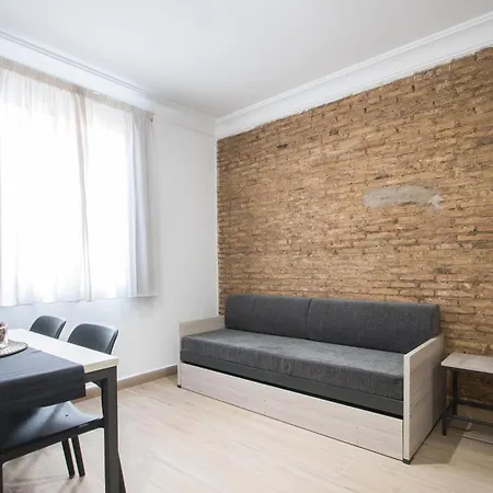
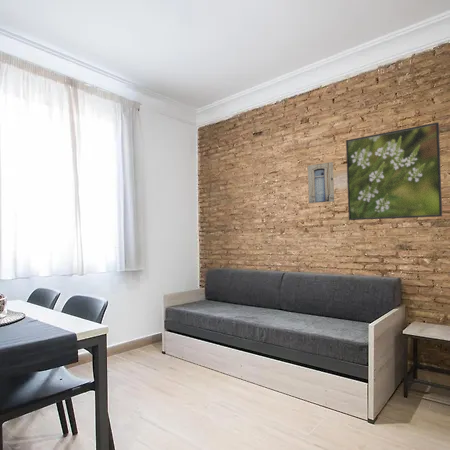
+ wall art (320, 183)
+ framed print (390, 175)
